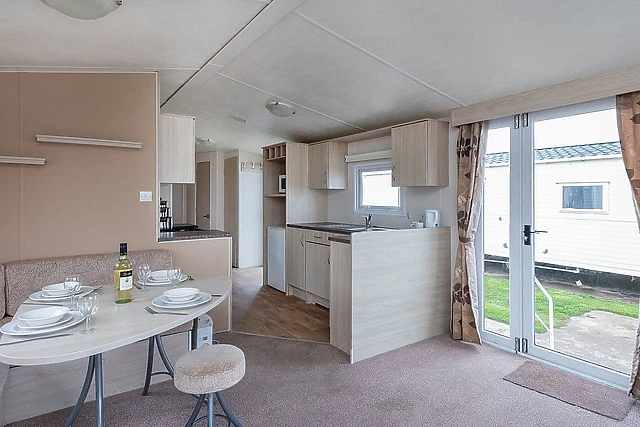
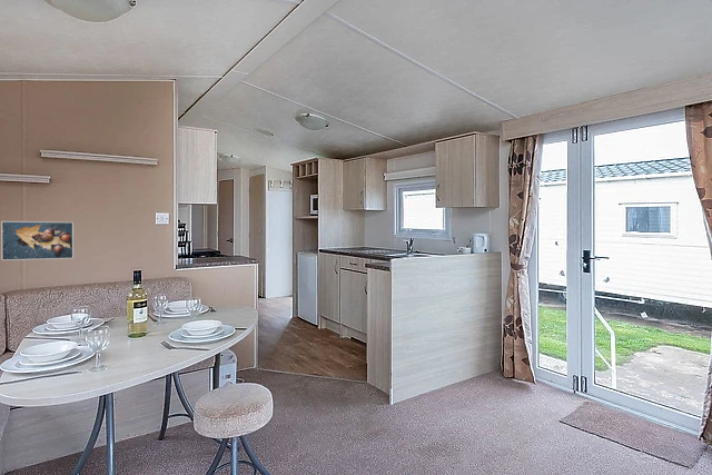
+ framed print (39, 240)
